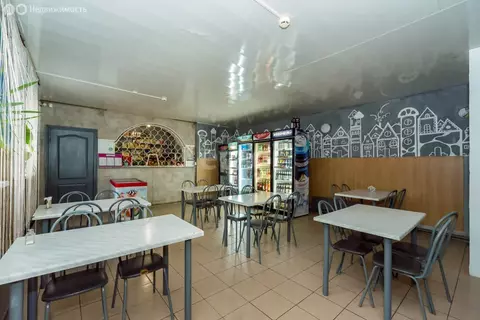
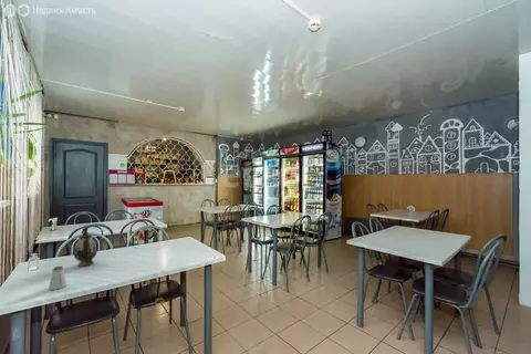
+ teapot (85, 244)
+ saltshaker (58, 277)
